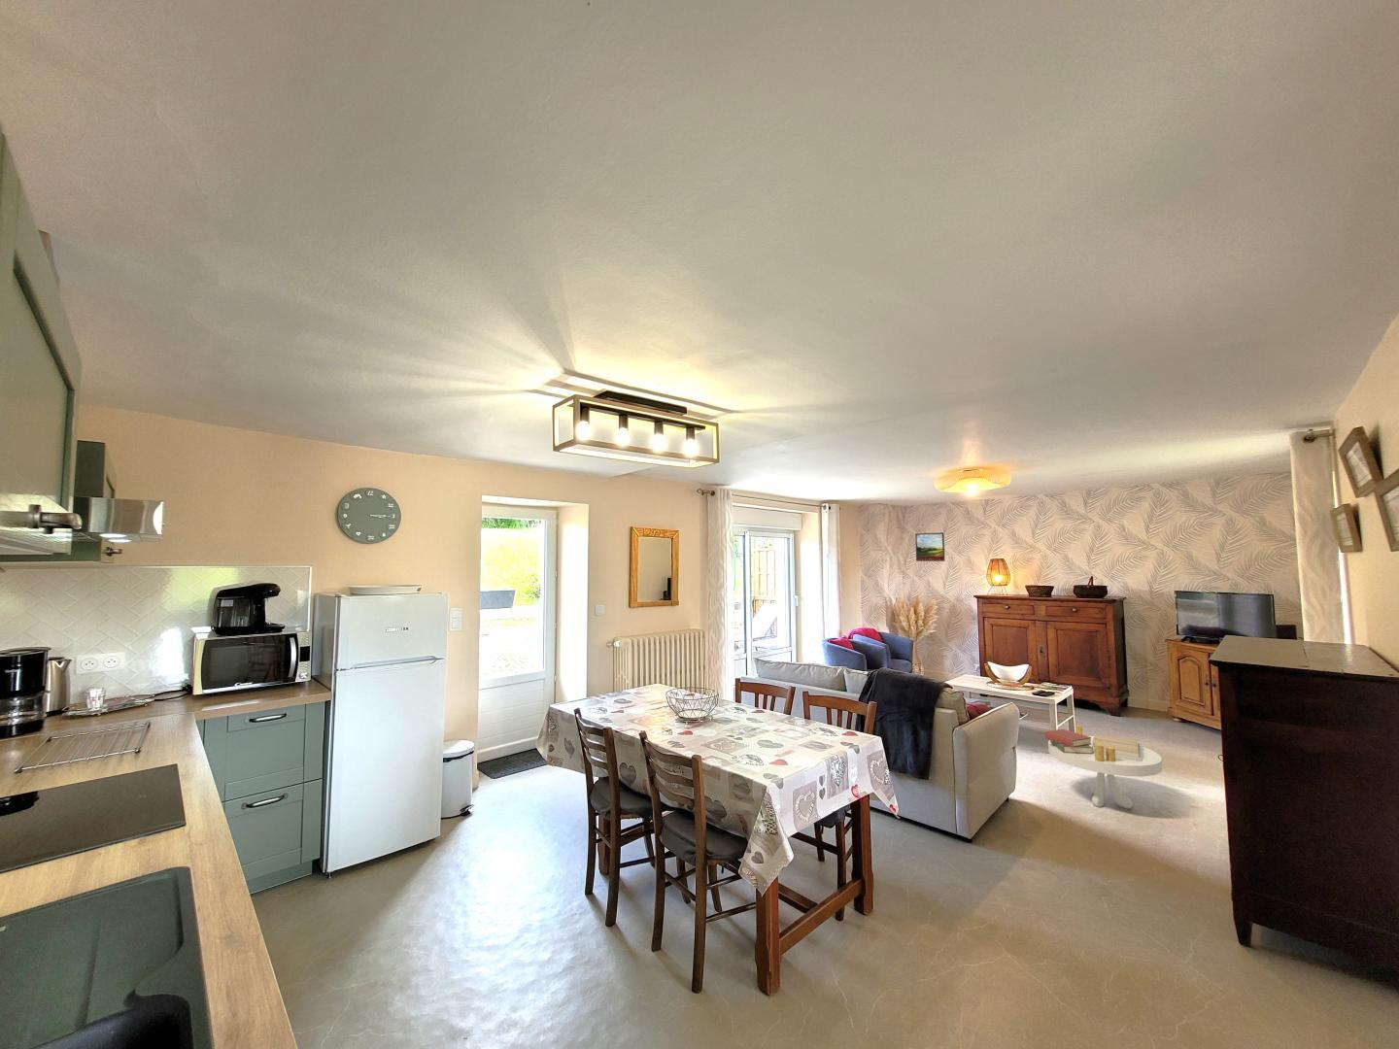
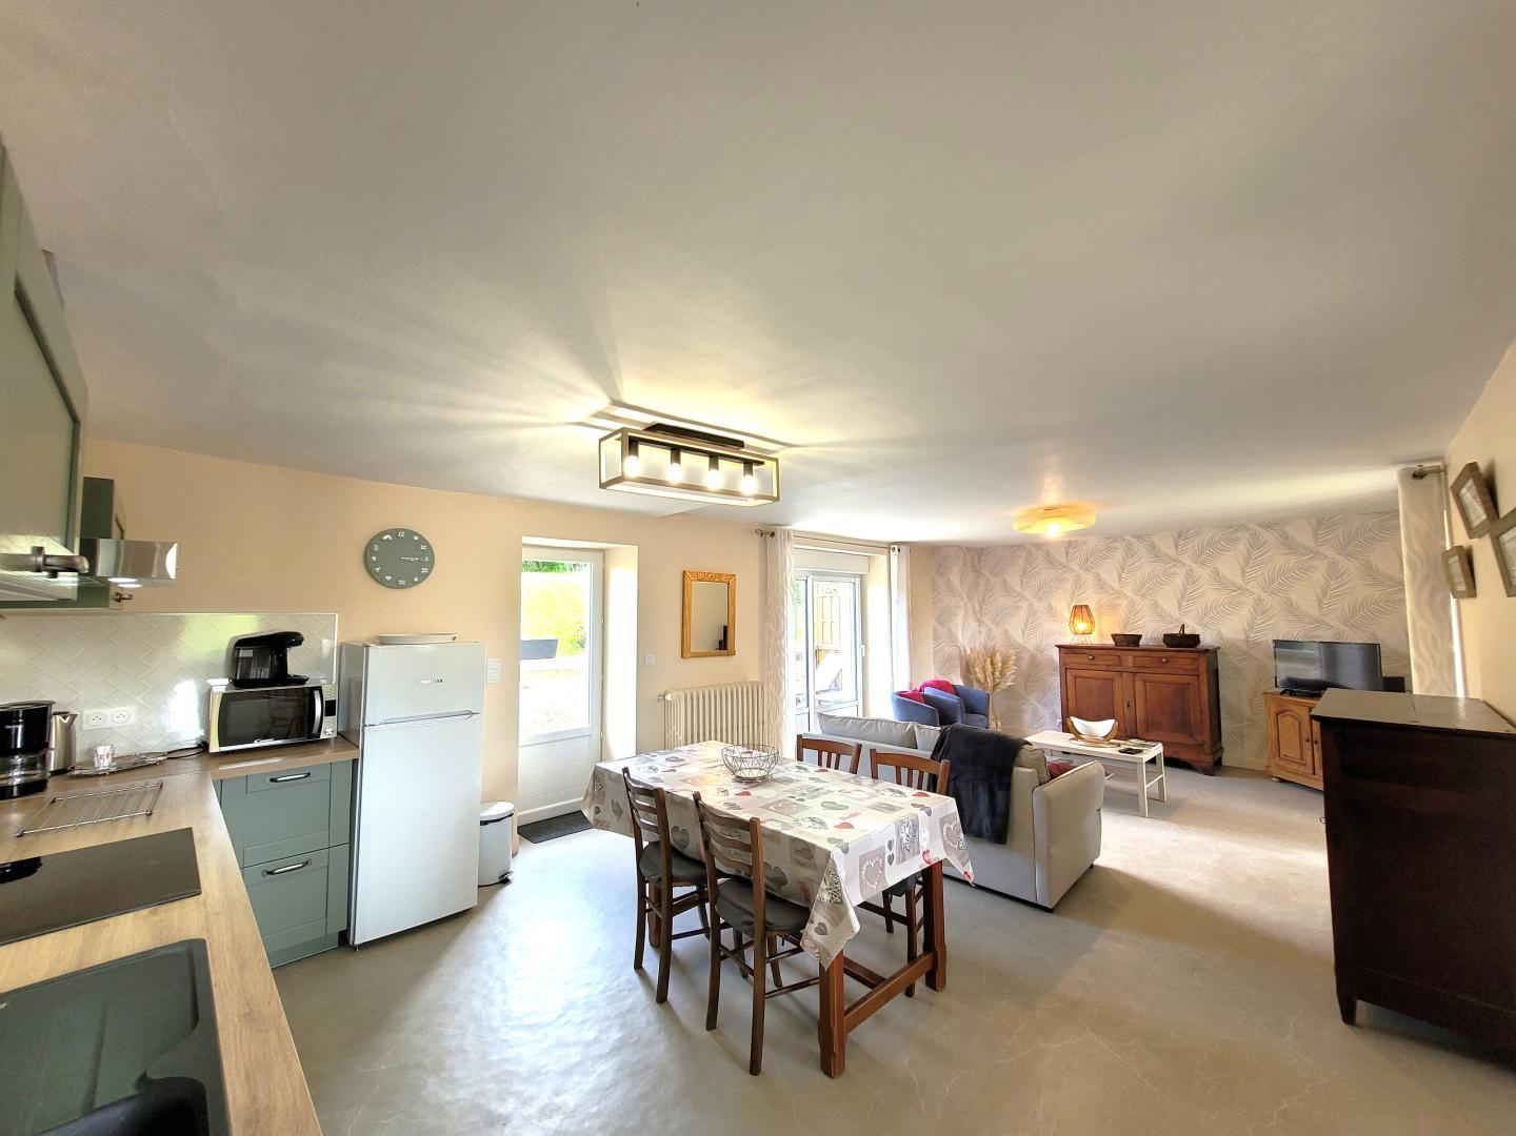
- side table (1102, 767)
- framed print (930, 547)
